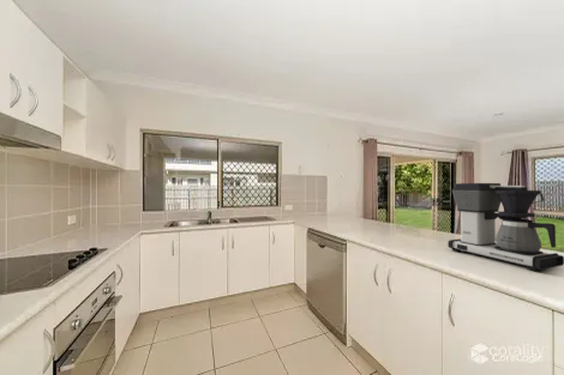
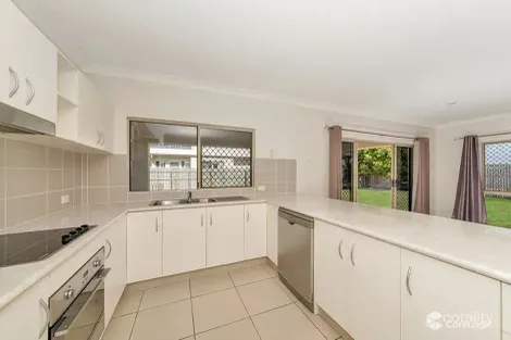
- coffee maker (499, 218)
